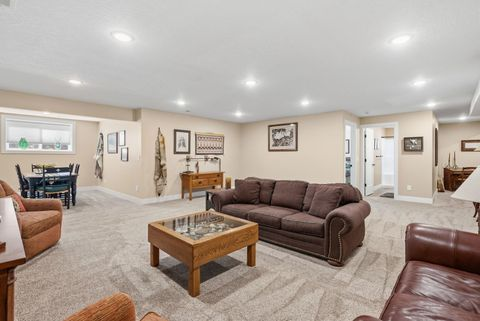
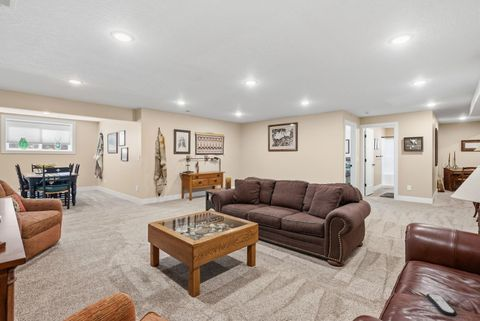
+ remote control (441, 304)
